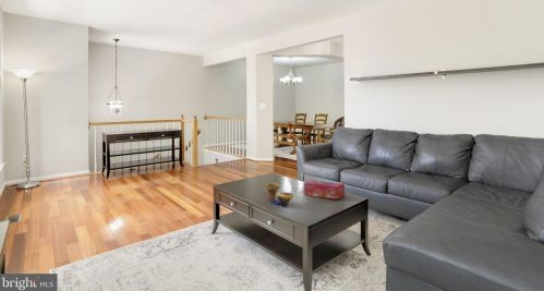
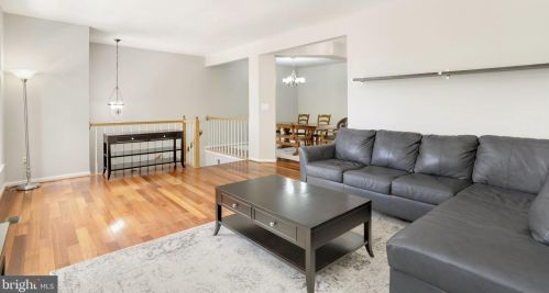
- decorative bowl (279, 194)
- tissue box (324, 189)
